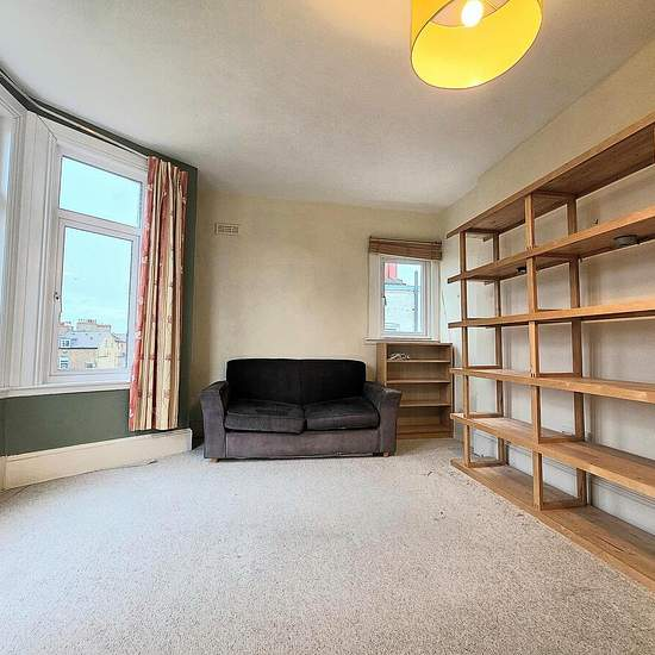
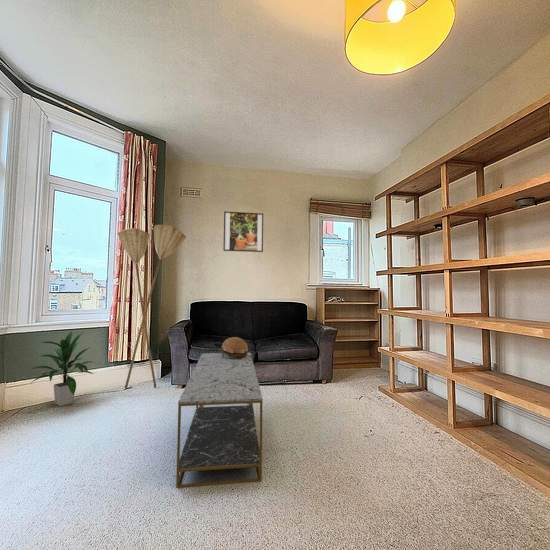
+ coffee table (224, 400)
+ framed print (243, 231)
+ indoor plant (64, 367)
+ floor lamp (148, 305)
+ decorative bowl (234, 346)
